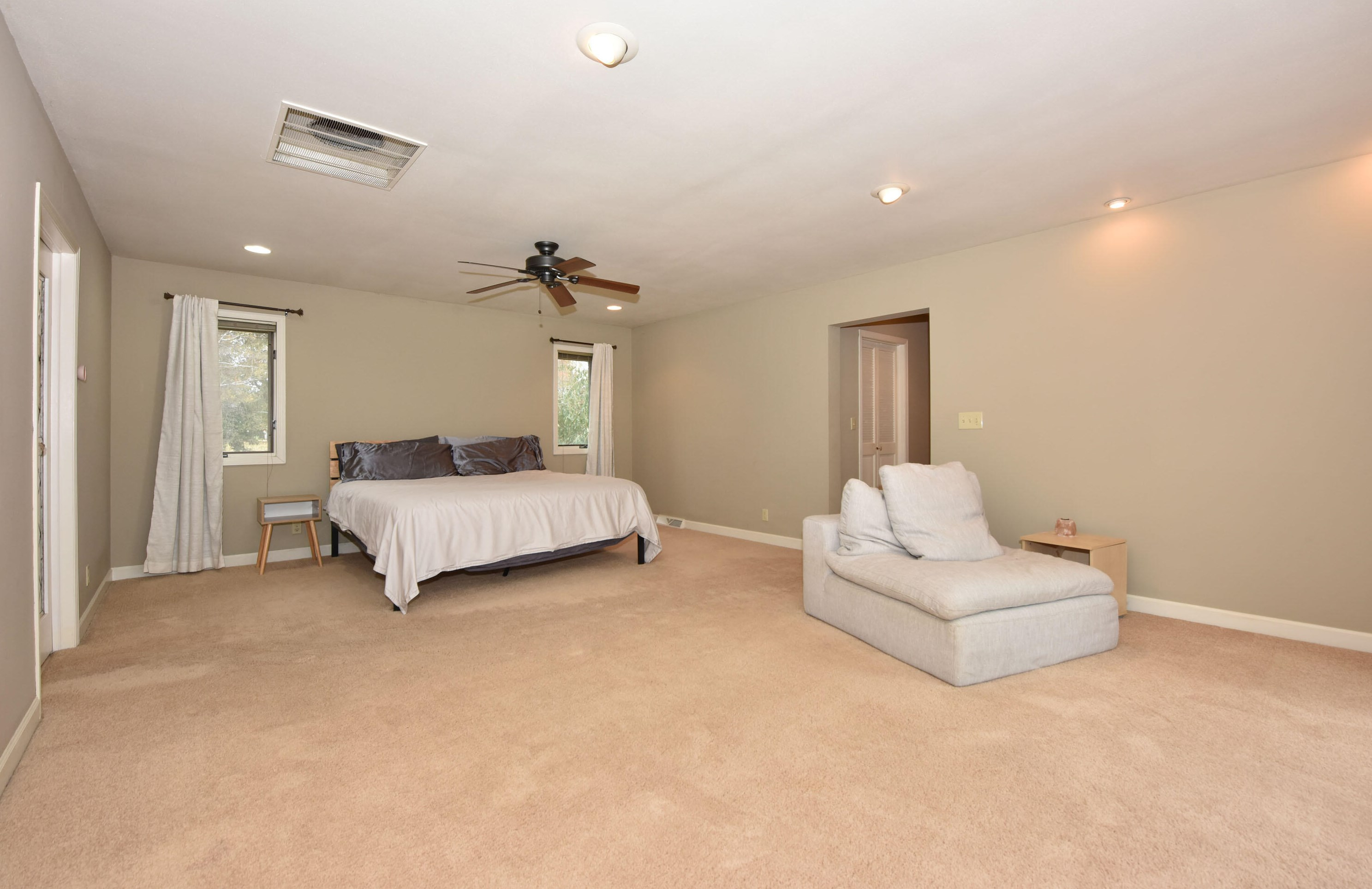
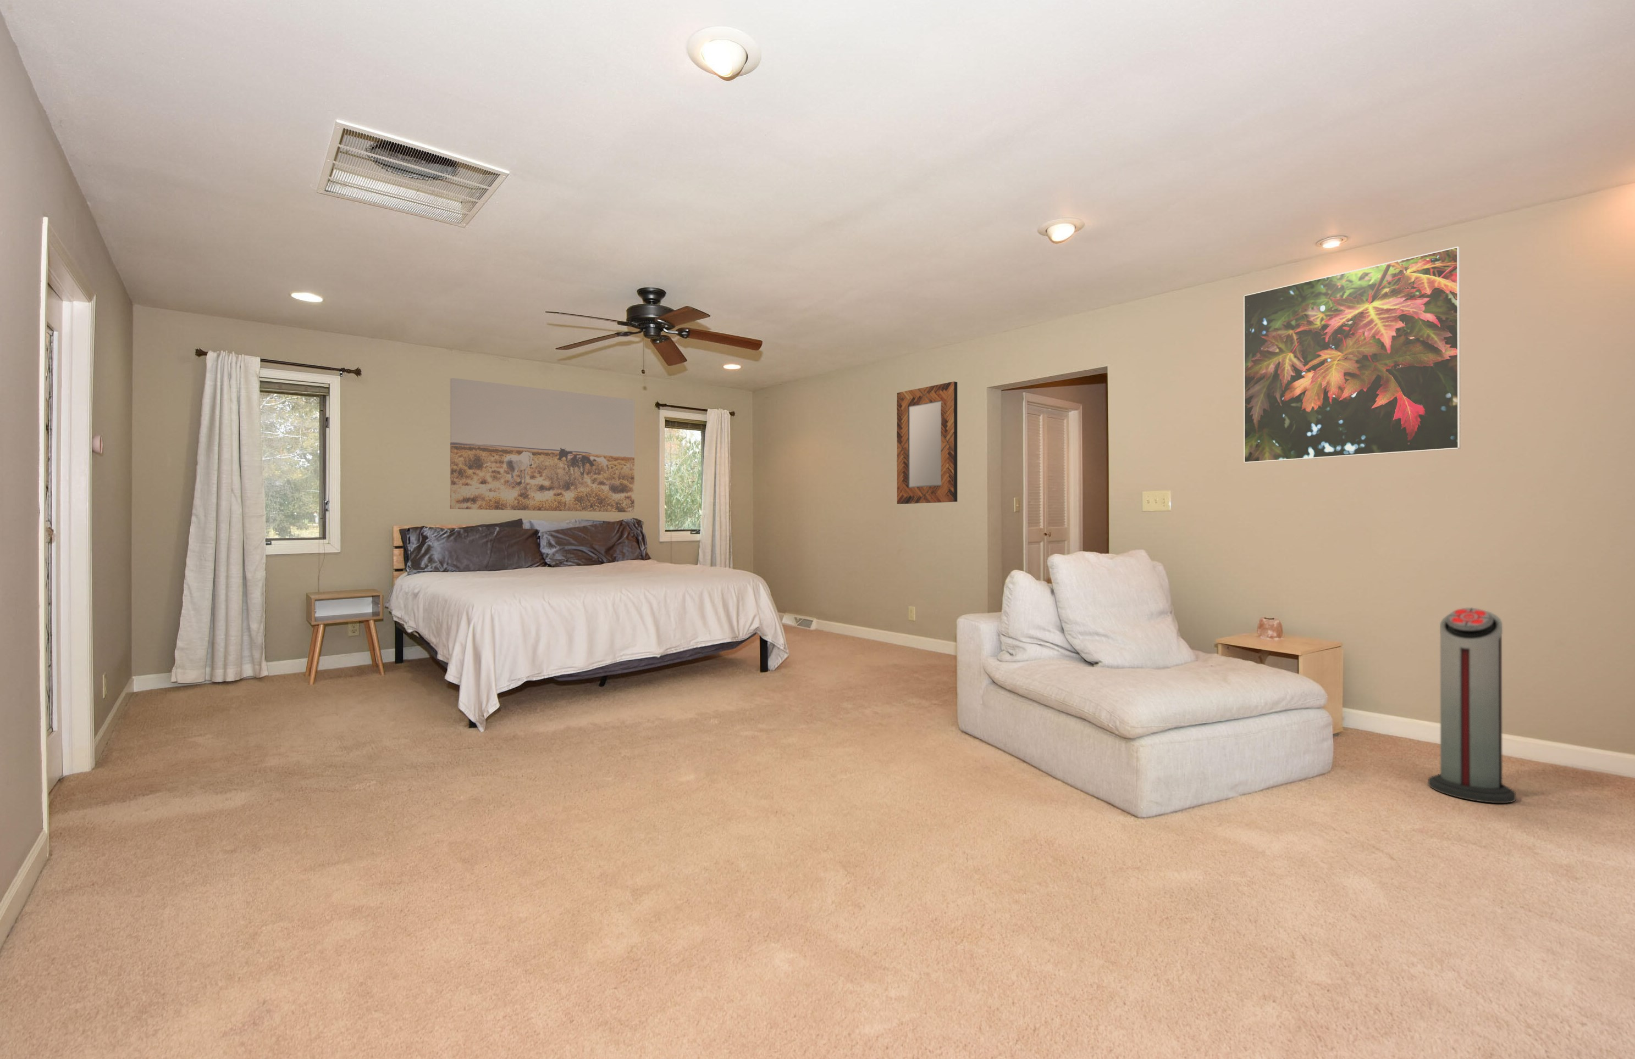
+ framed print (1342, 365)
+ air purifier (1471, 699)
+ wall art (548, 450)
+ home mirror (926, 444)
